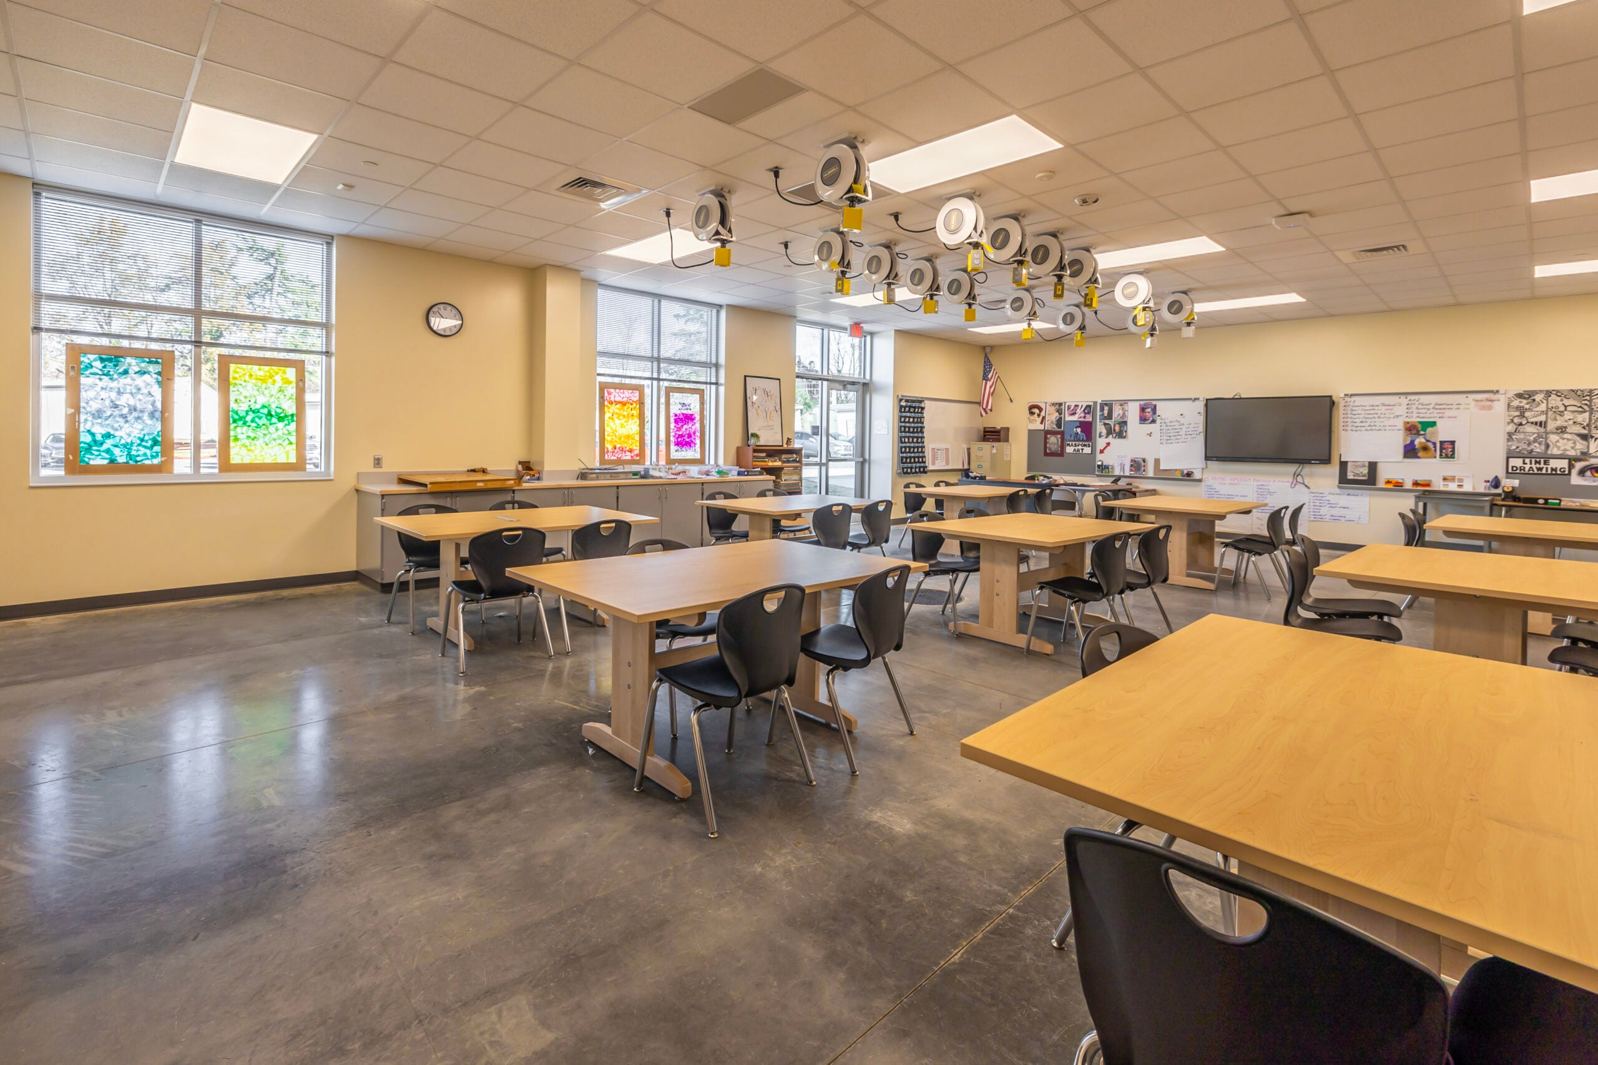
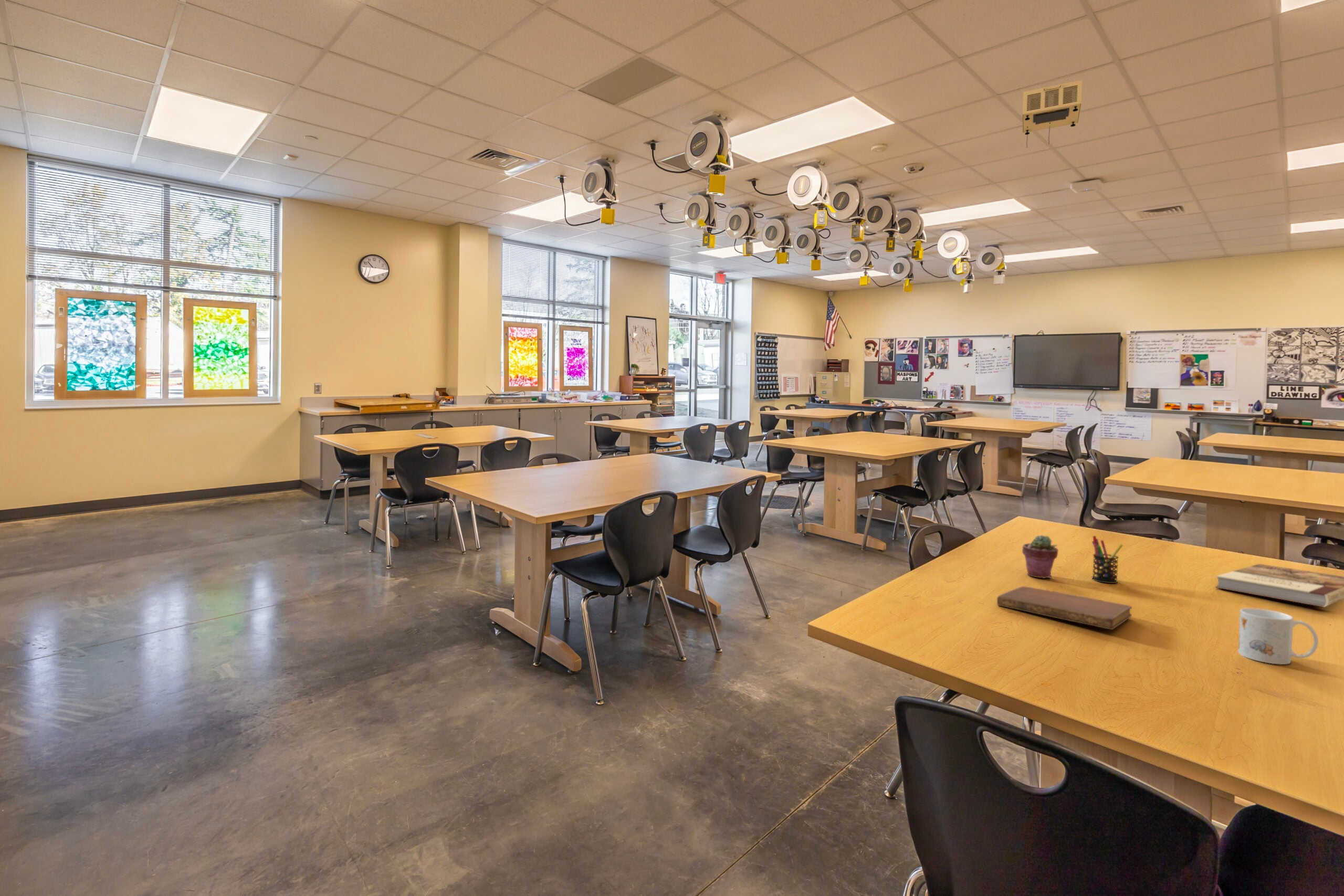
+ book (1290, 584)
+ pen holder (1103, 559)
+ potted succulent (1040, 555)
+ projector (1051, 111)
+ notebook (1063, 606)
+ mug (1277, 637)
